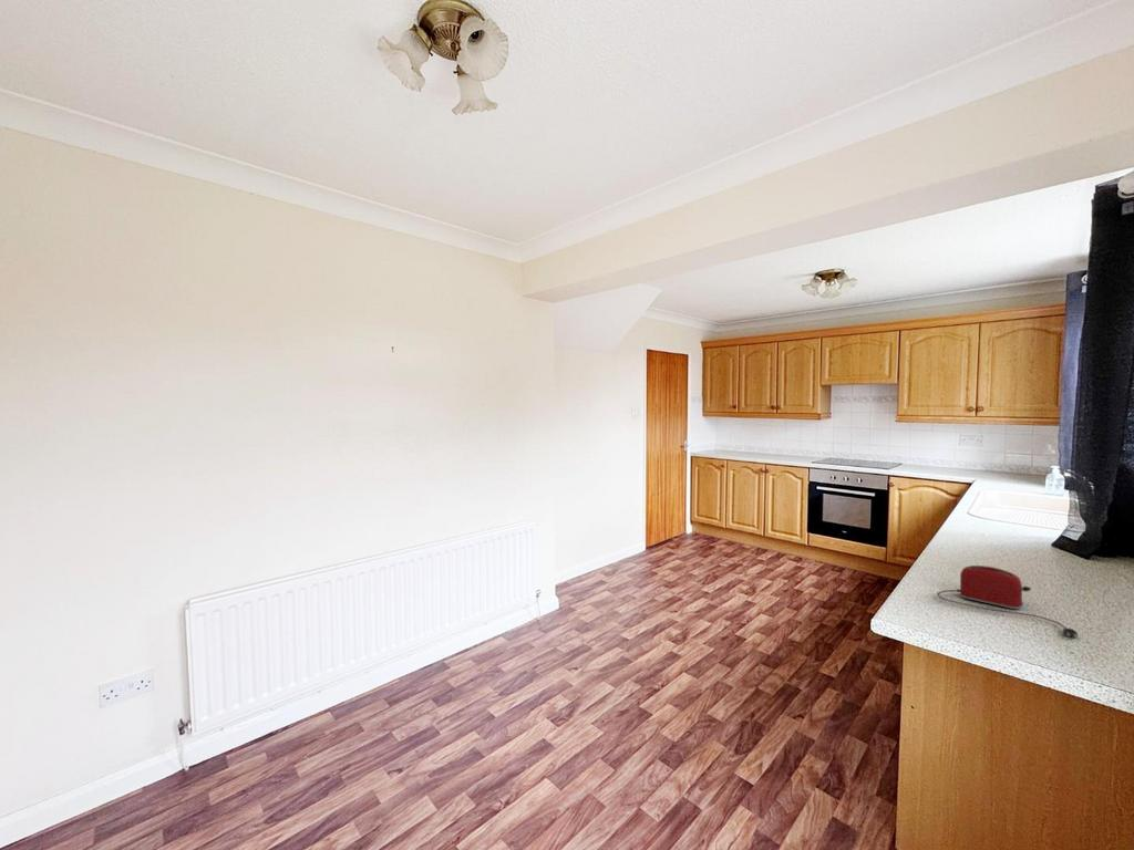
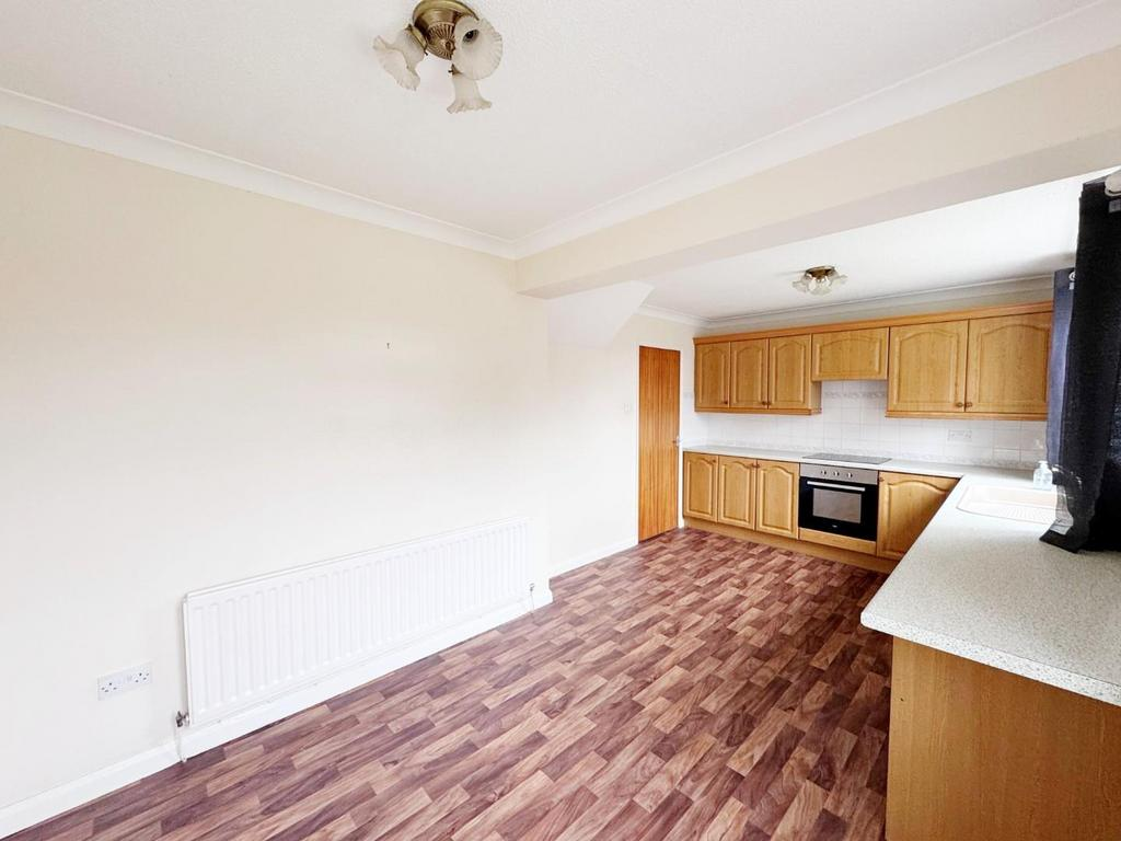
- toaster (1002, 593)
